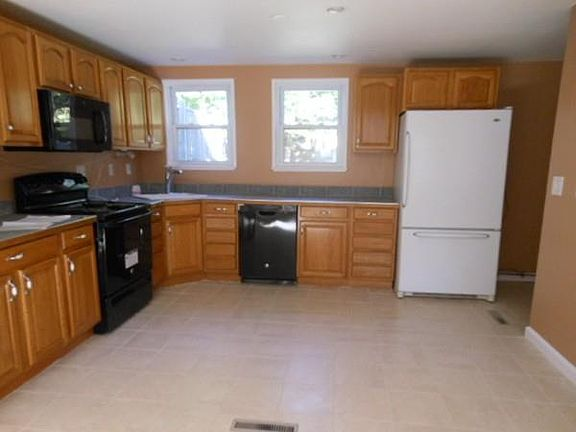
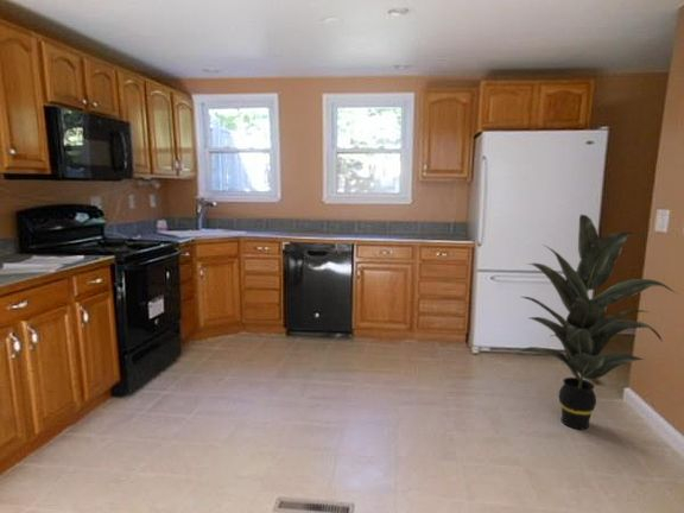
+ indoor plant (585, 321)
